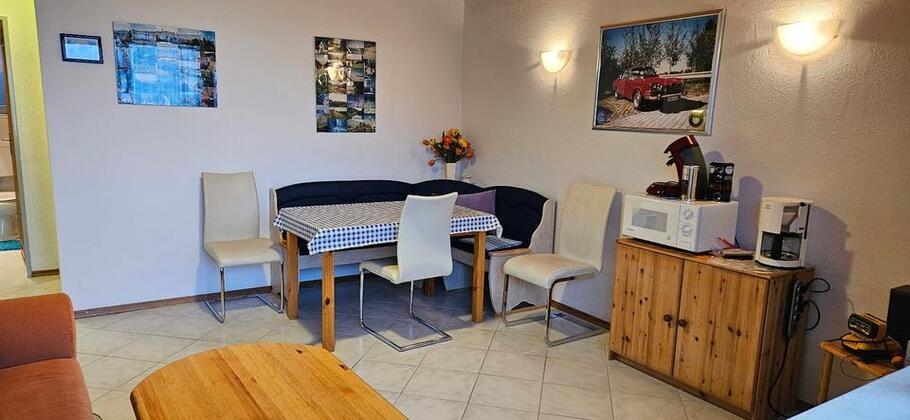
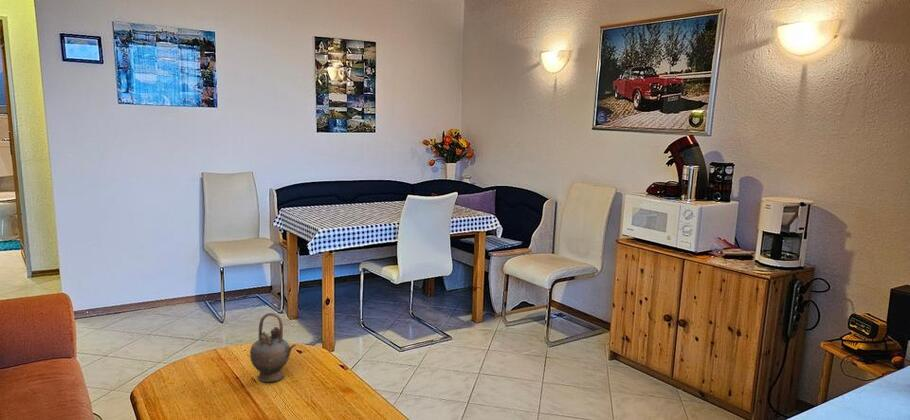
+ teapot (274, 346)
